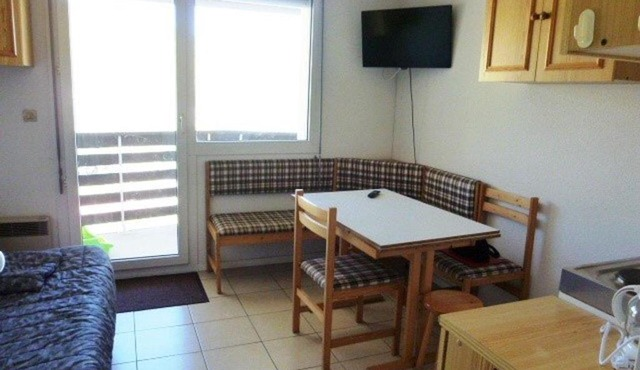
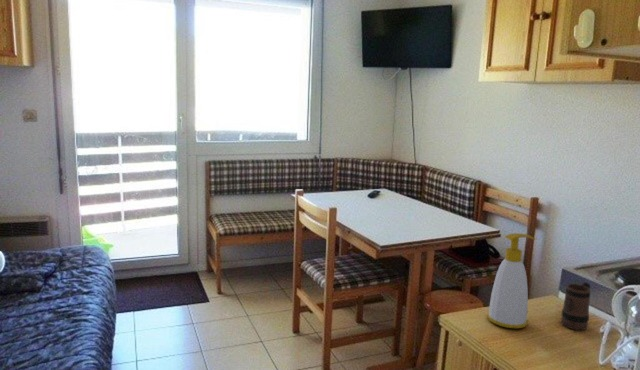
+ mug (578, 304)
+ soap bottle (511, 278)
